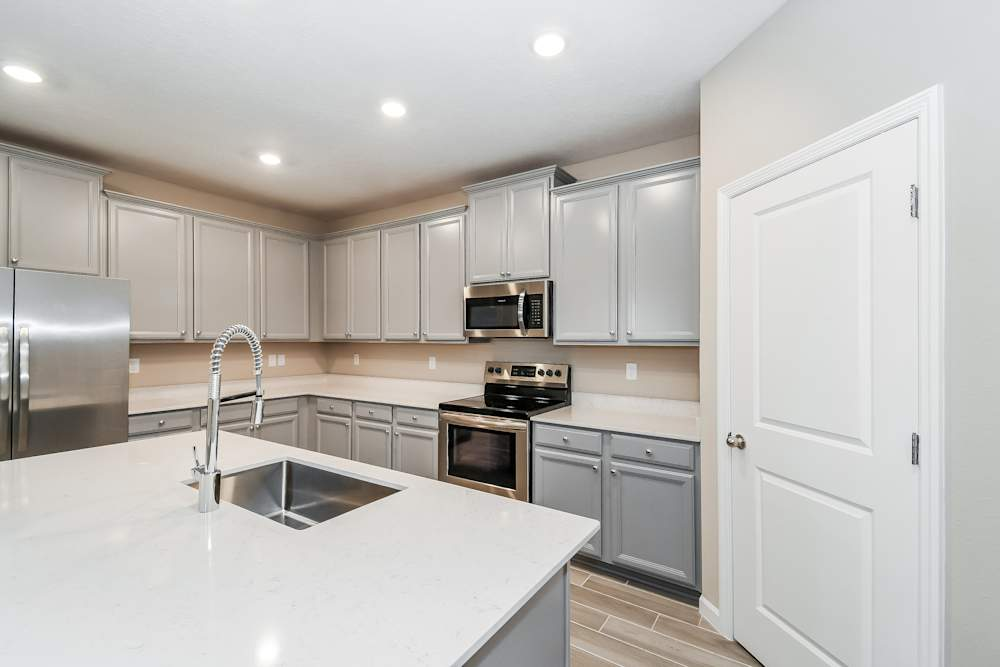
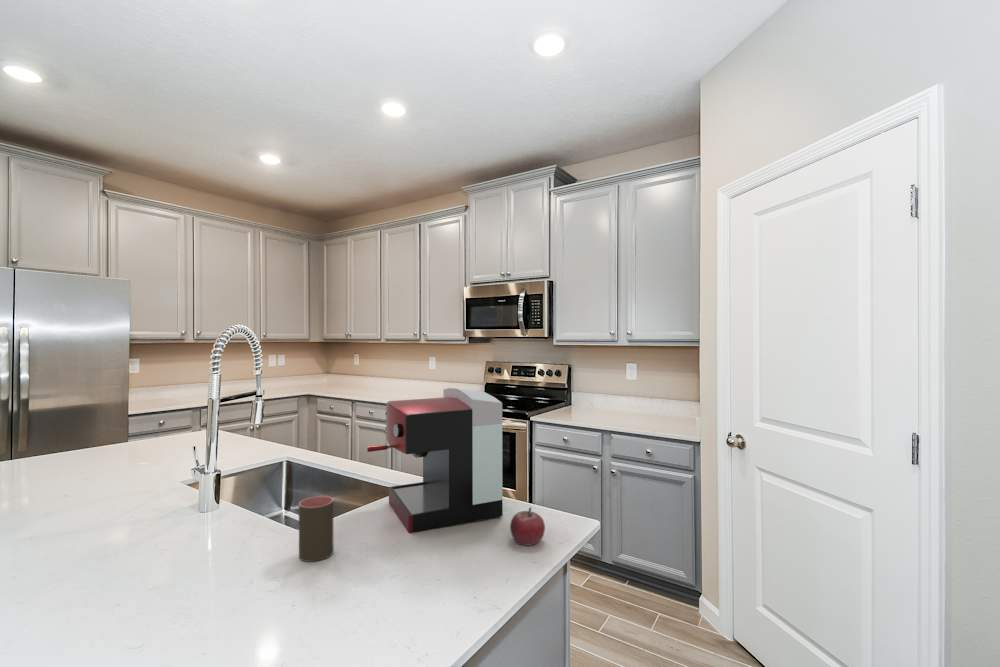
+ fruit (527, 524)
+ coffee maker (429, 450)
+ cup (316, 527)
